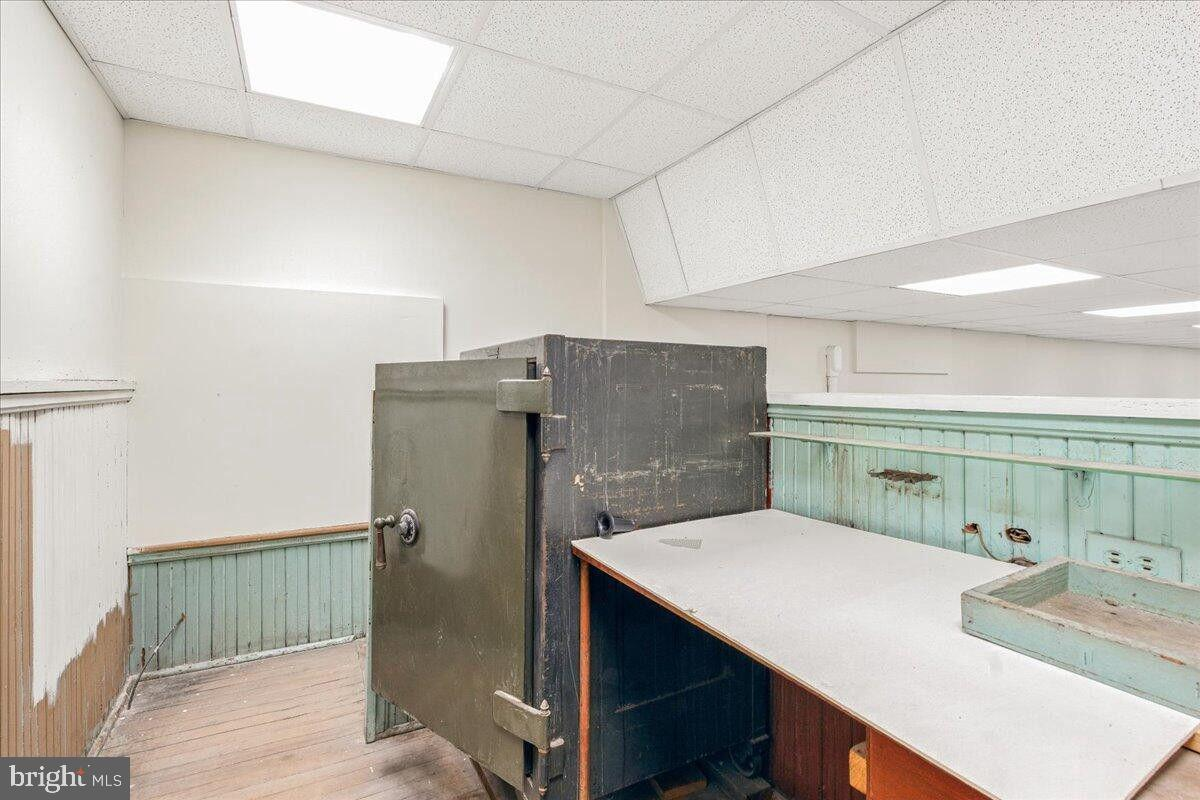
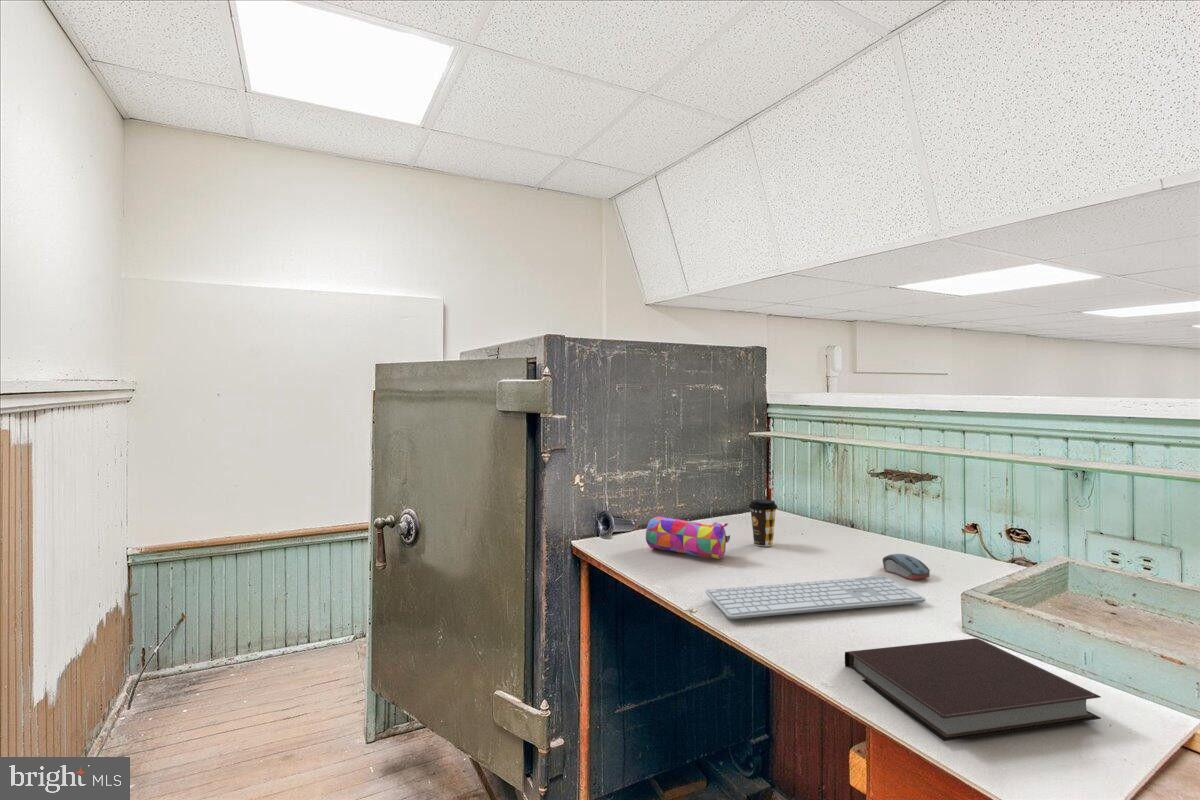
+ notebook (961, 681)
+ computer mouse (904, 564)
+ coffee cup (763, 522)
+ pencil case (687, 536)
+ keyboard (814, 596)
